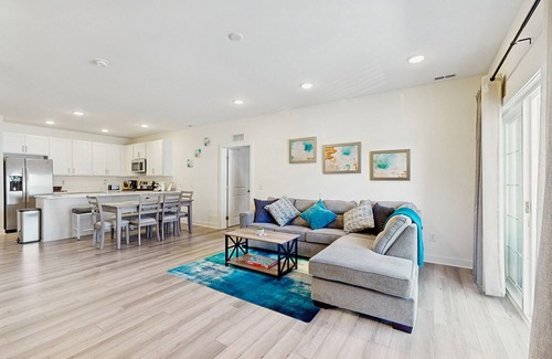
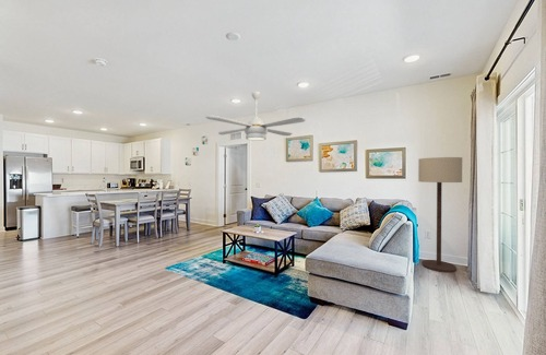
+ floor lamp (439, 212)
+ ceiling fan (256, 116)
